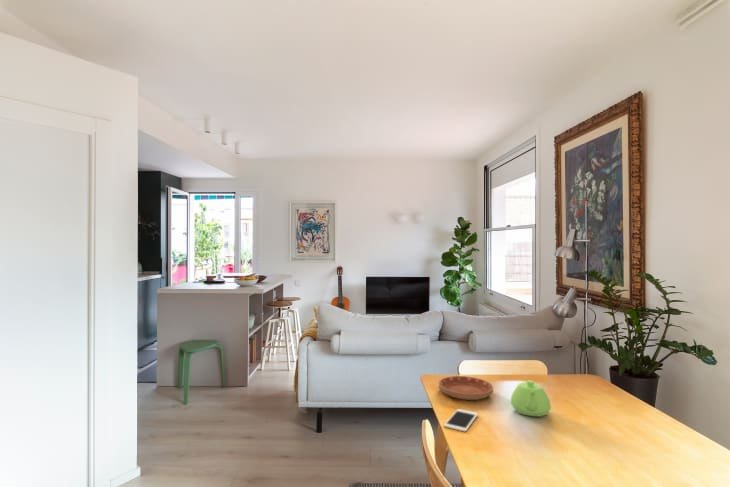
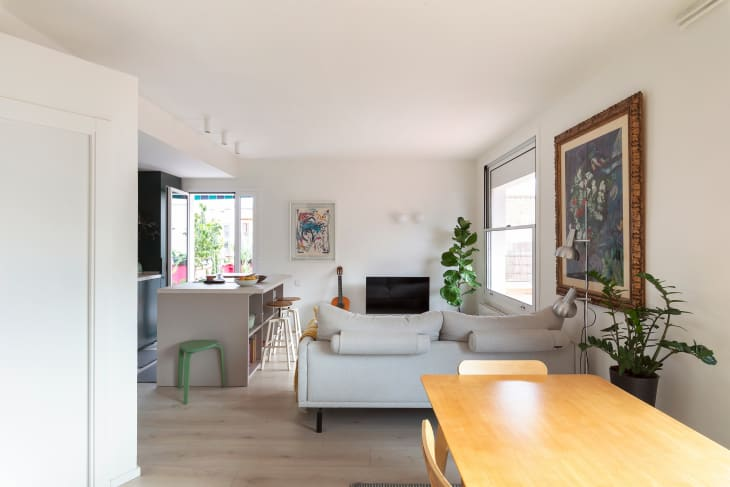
- teapot (530, 397)
- saucer (465, 388)
- cell phone (461, 419)
